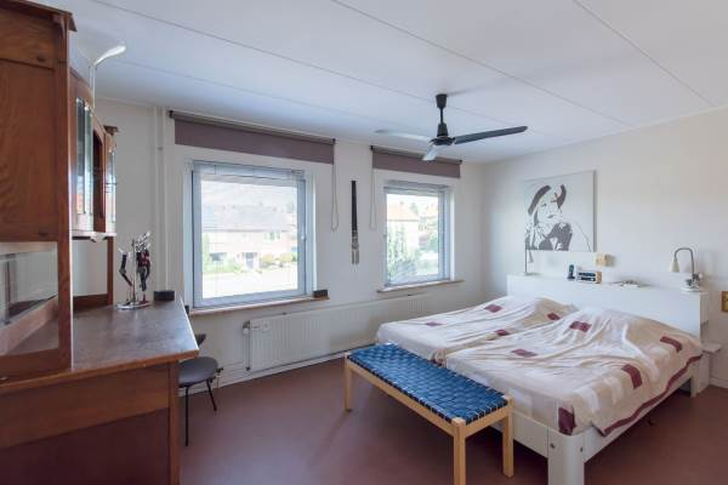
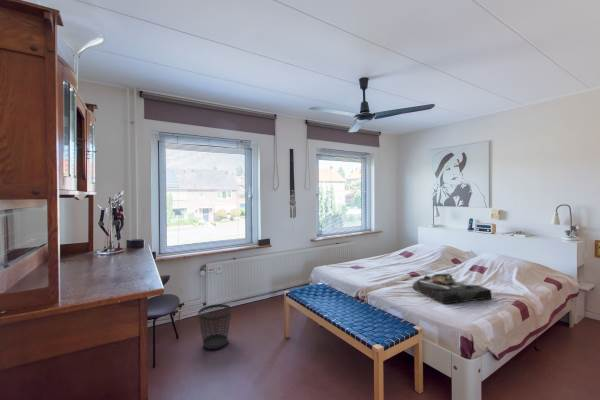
+ serving tray (444, 281)
+ wastebasket (215, 326)
